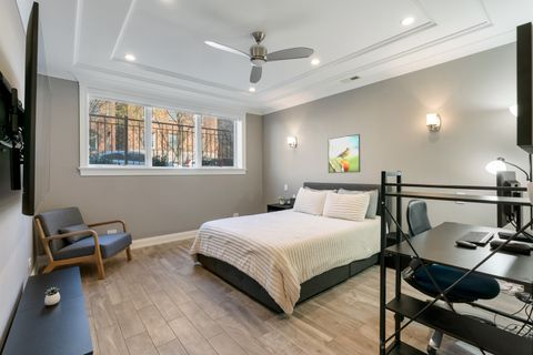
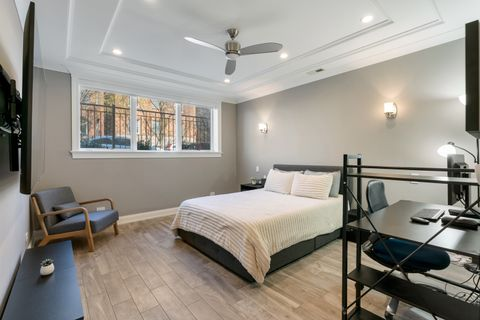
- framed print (343, 154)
